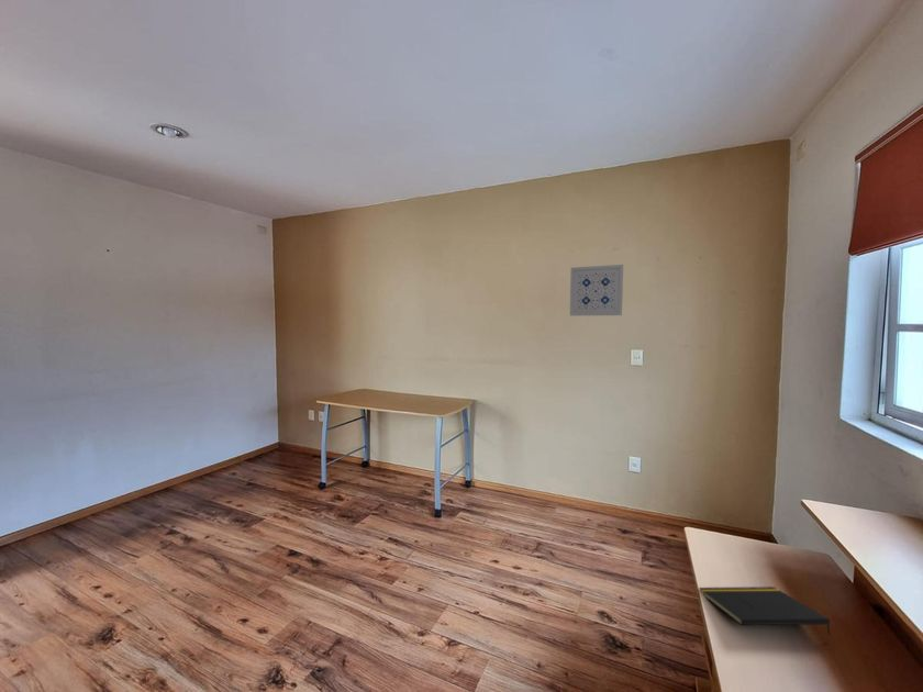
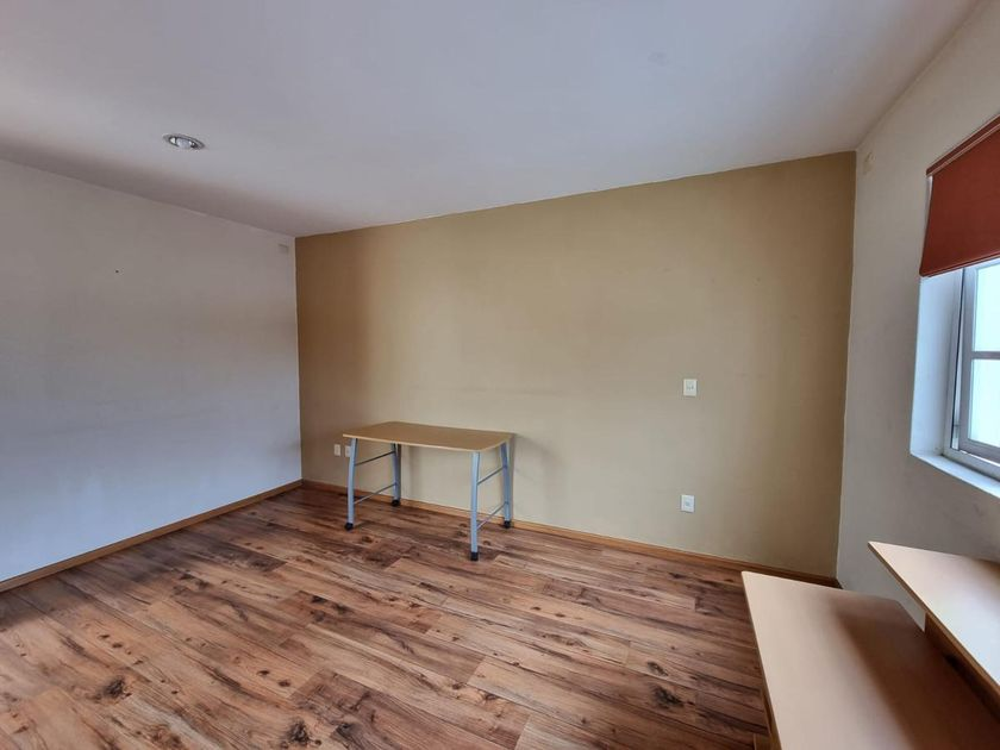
- wall art (596, 290)
- notepad (758, 604)
